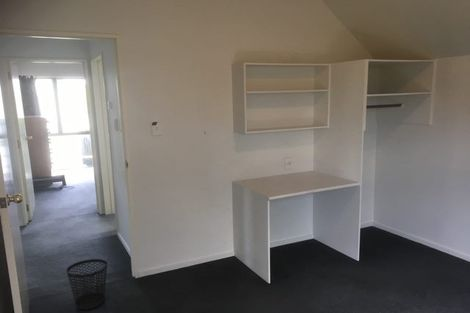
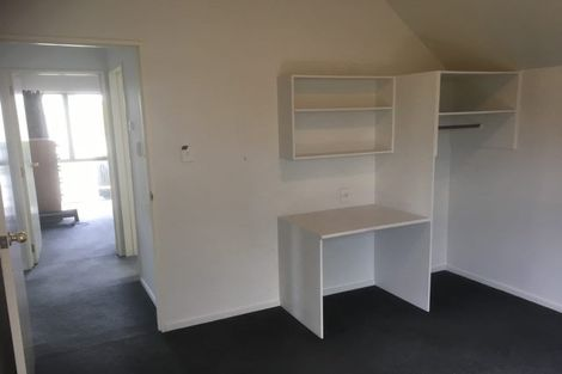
- wastebasket (88, 285)
